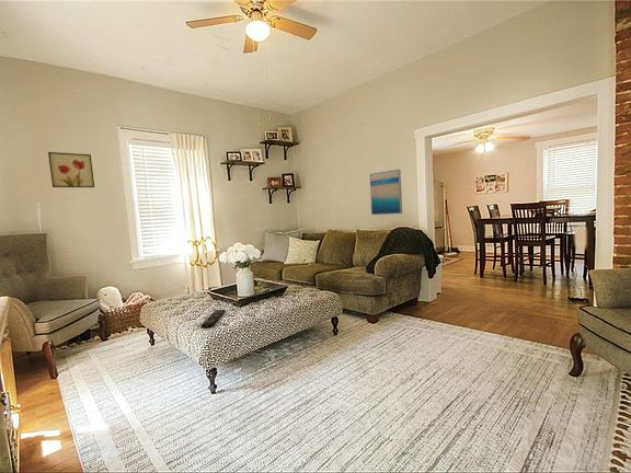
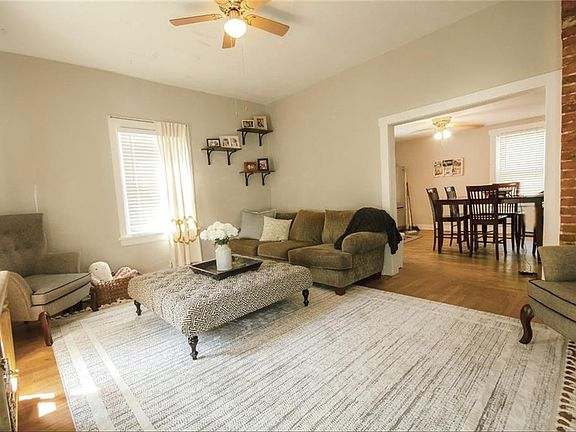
- remote control (214, 318)
- wall art (71, 170)
- wall art (385, 193)
